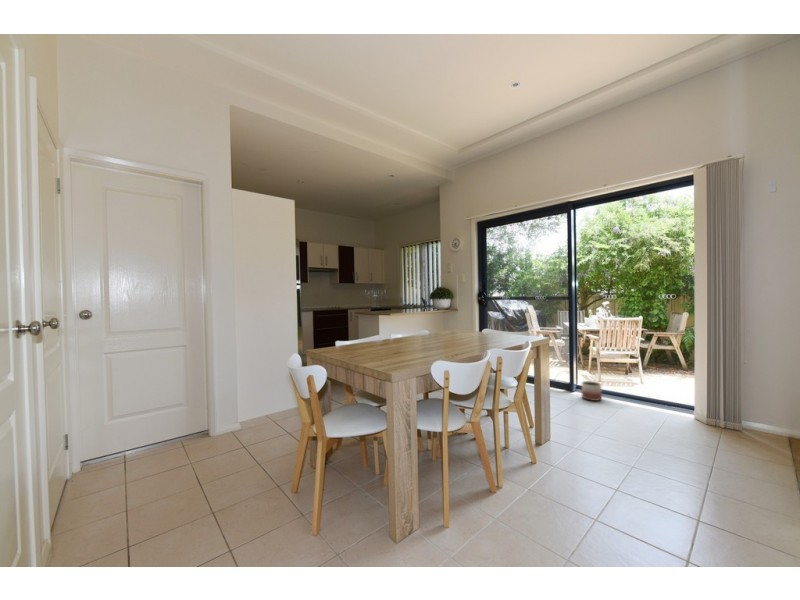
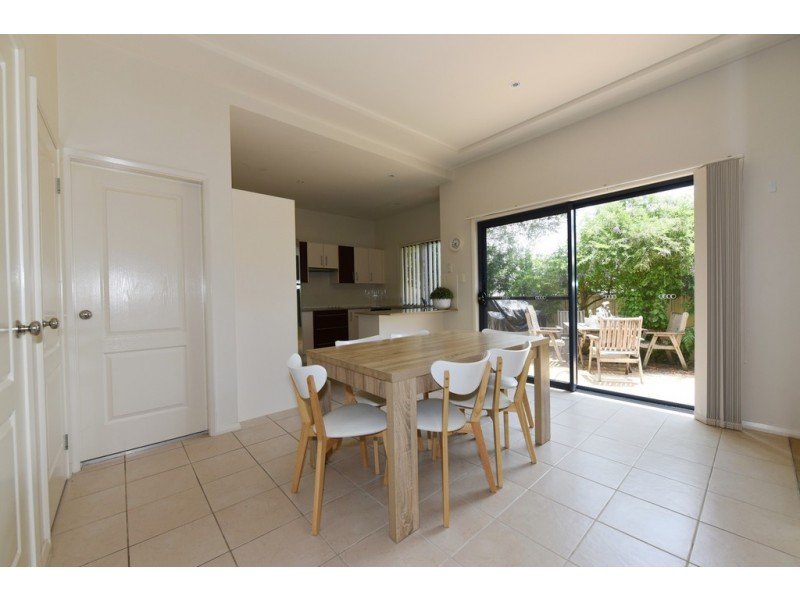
- planter (591, 391)
